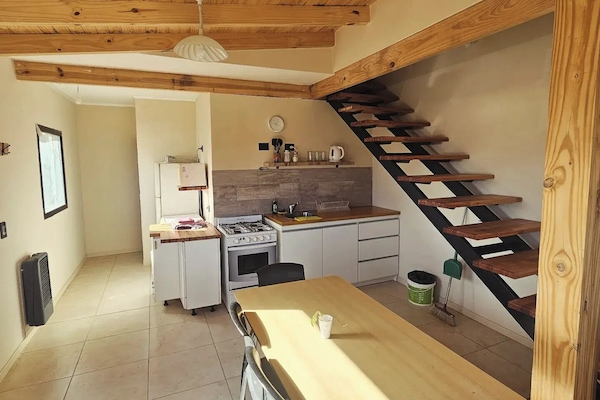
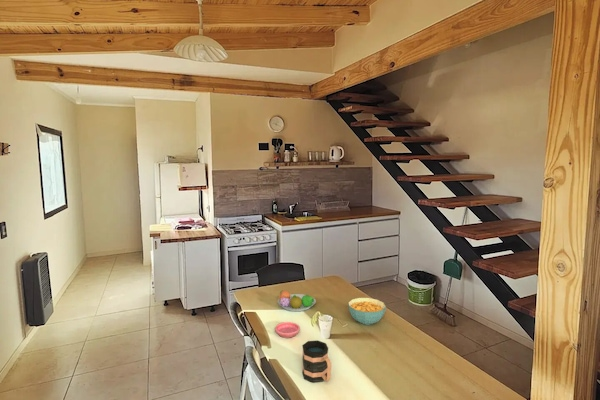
+ mug (318, 363)
+ fruit bowl (297, 298)
+ cereal bowl (366, 313)
+ saucer (287, 330)
